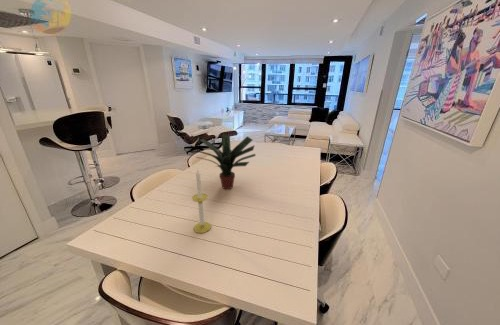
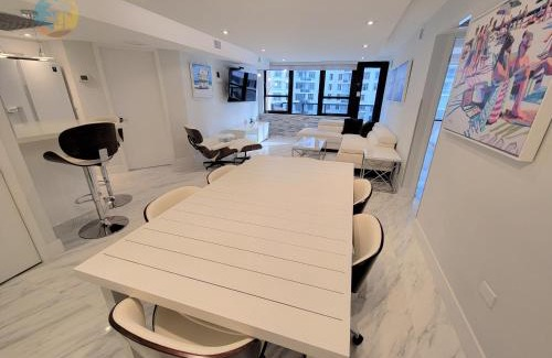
- potted plant (228, 159)
- candle (200, 199)
